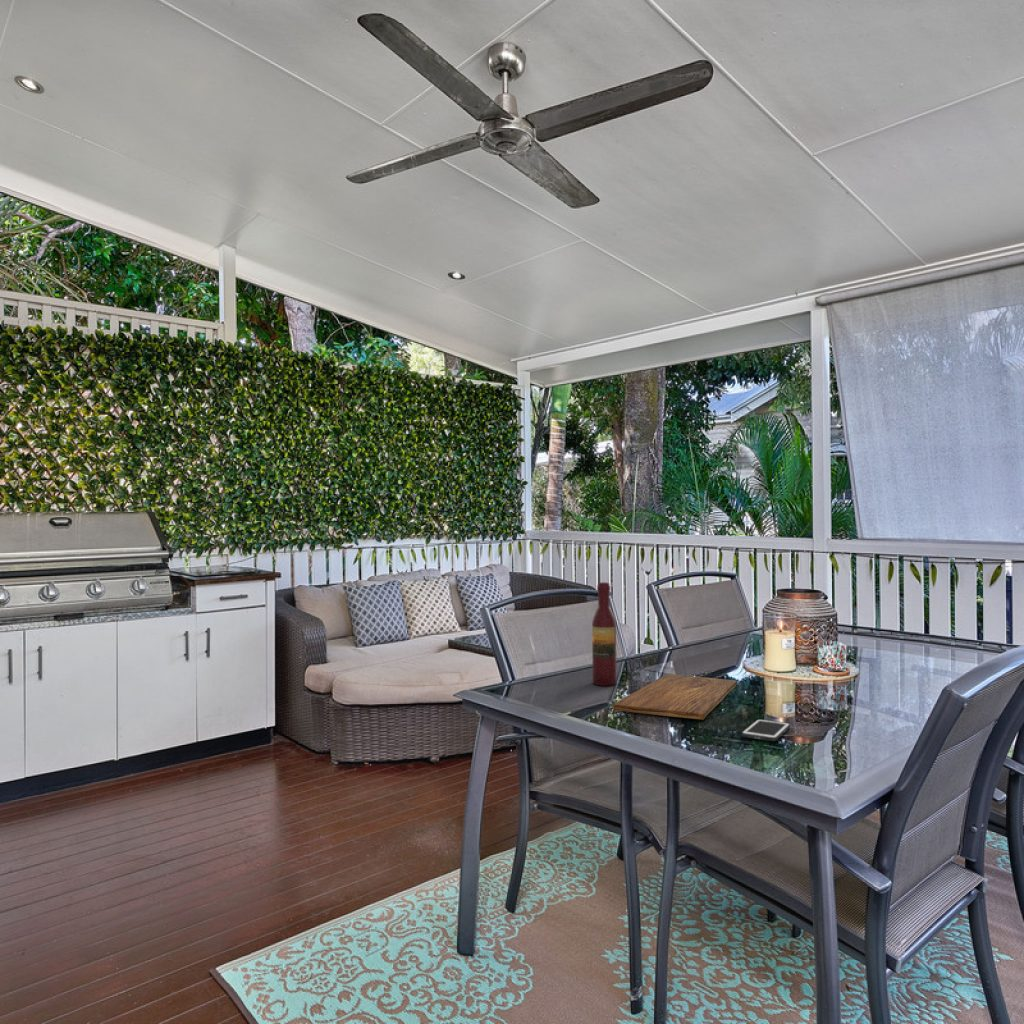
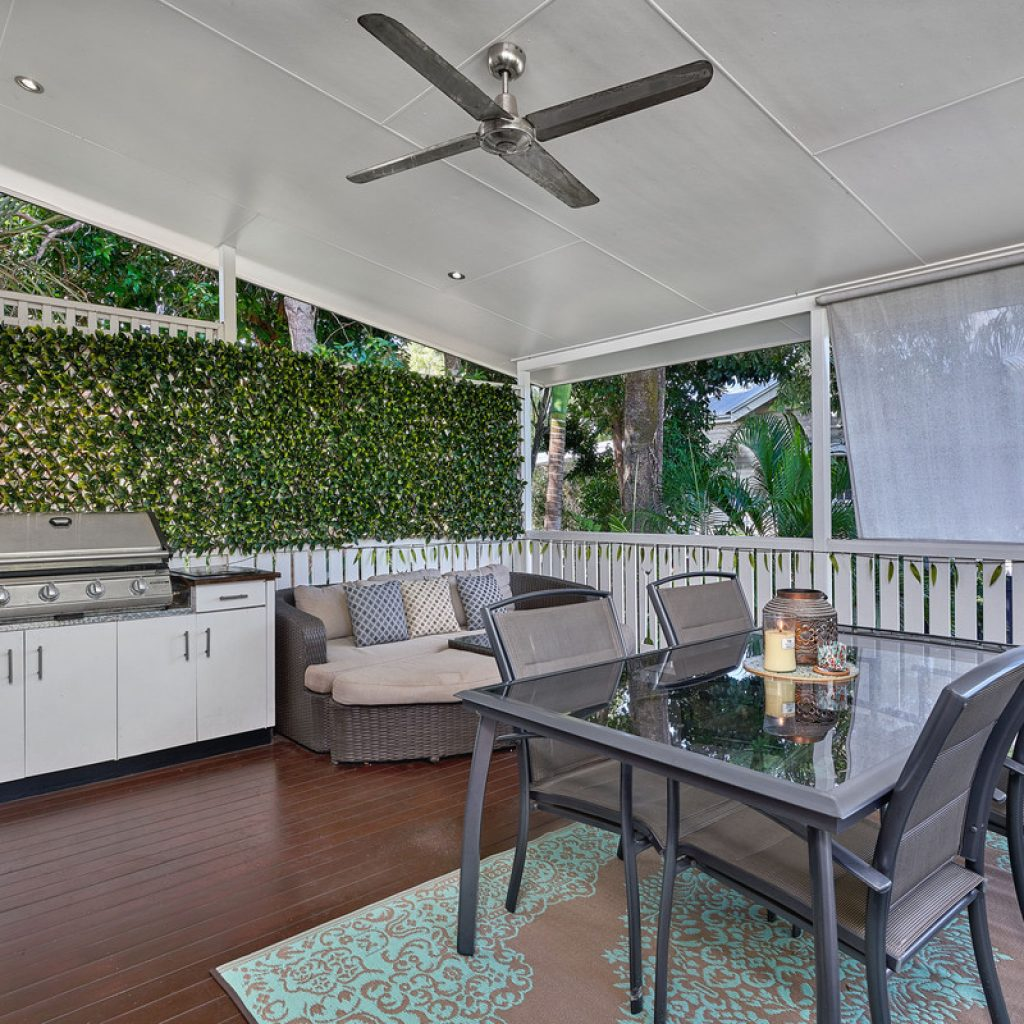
- wine bottle (604, 632)
- cell phone (766, 729)
- cutting board (680, 694)
